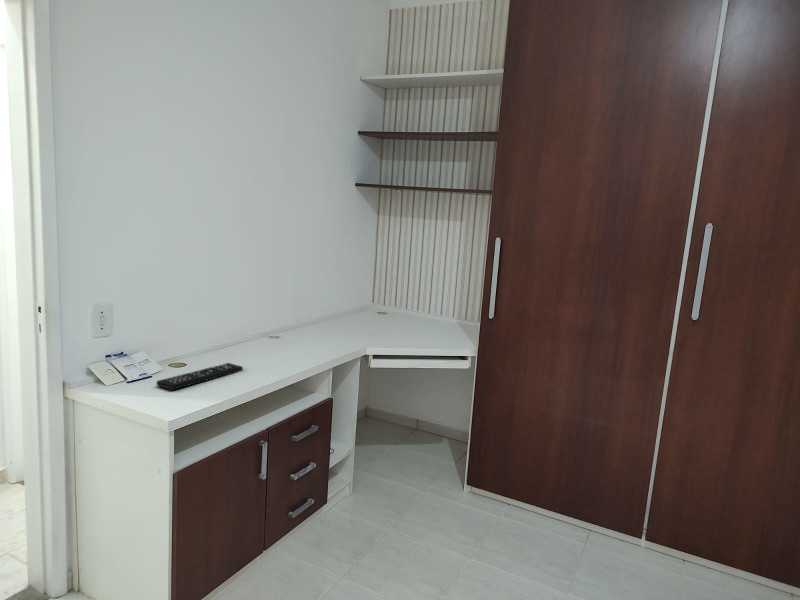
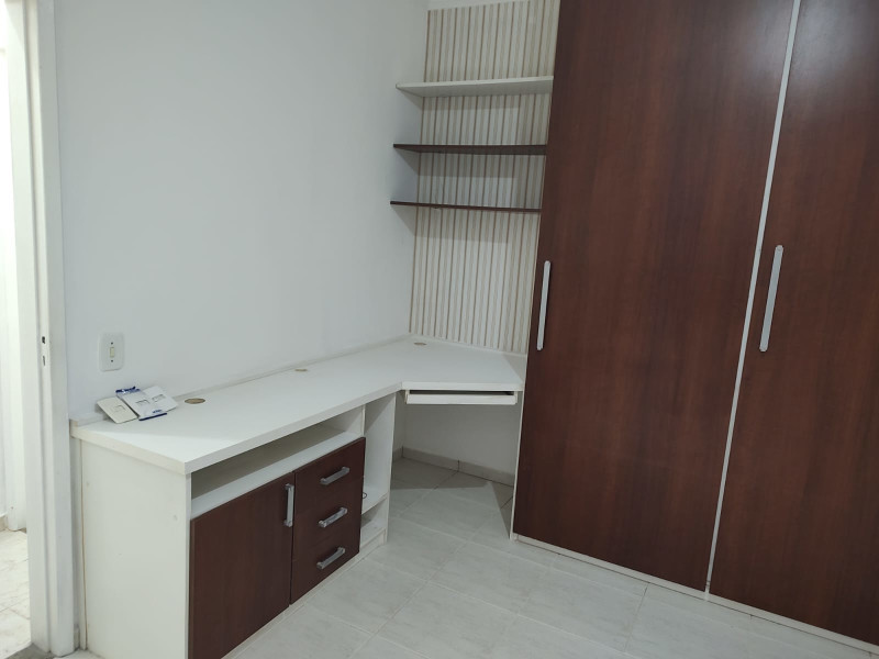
- remote control (202, 374)
